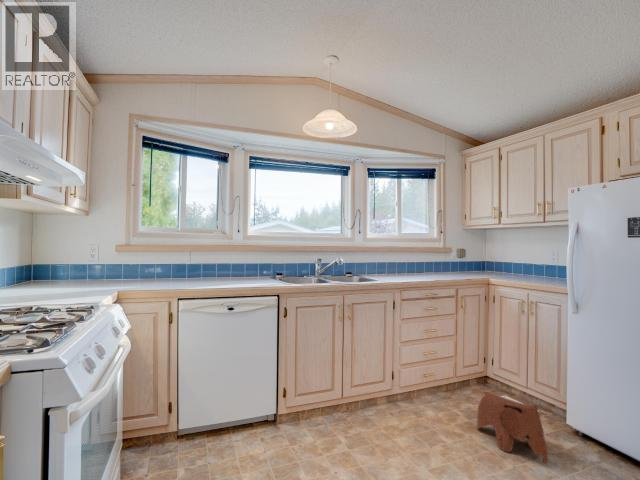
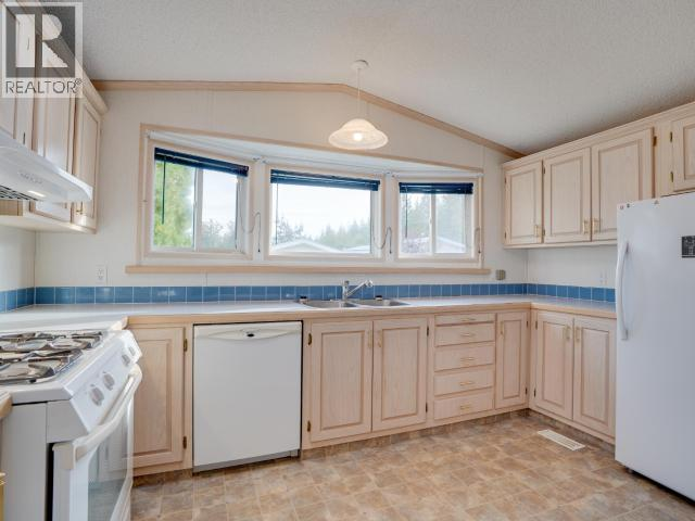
- toy elephant (510, 420)
